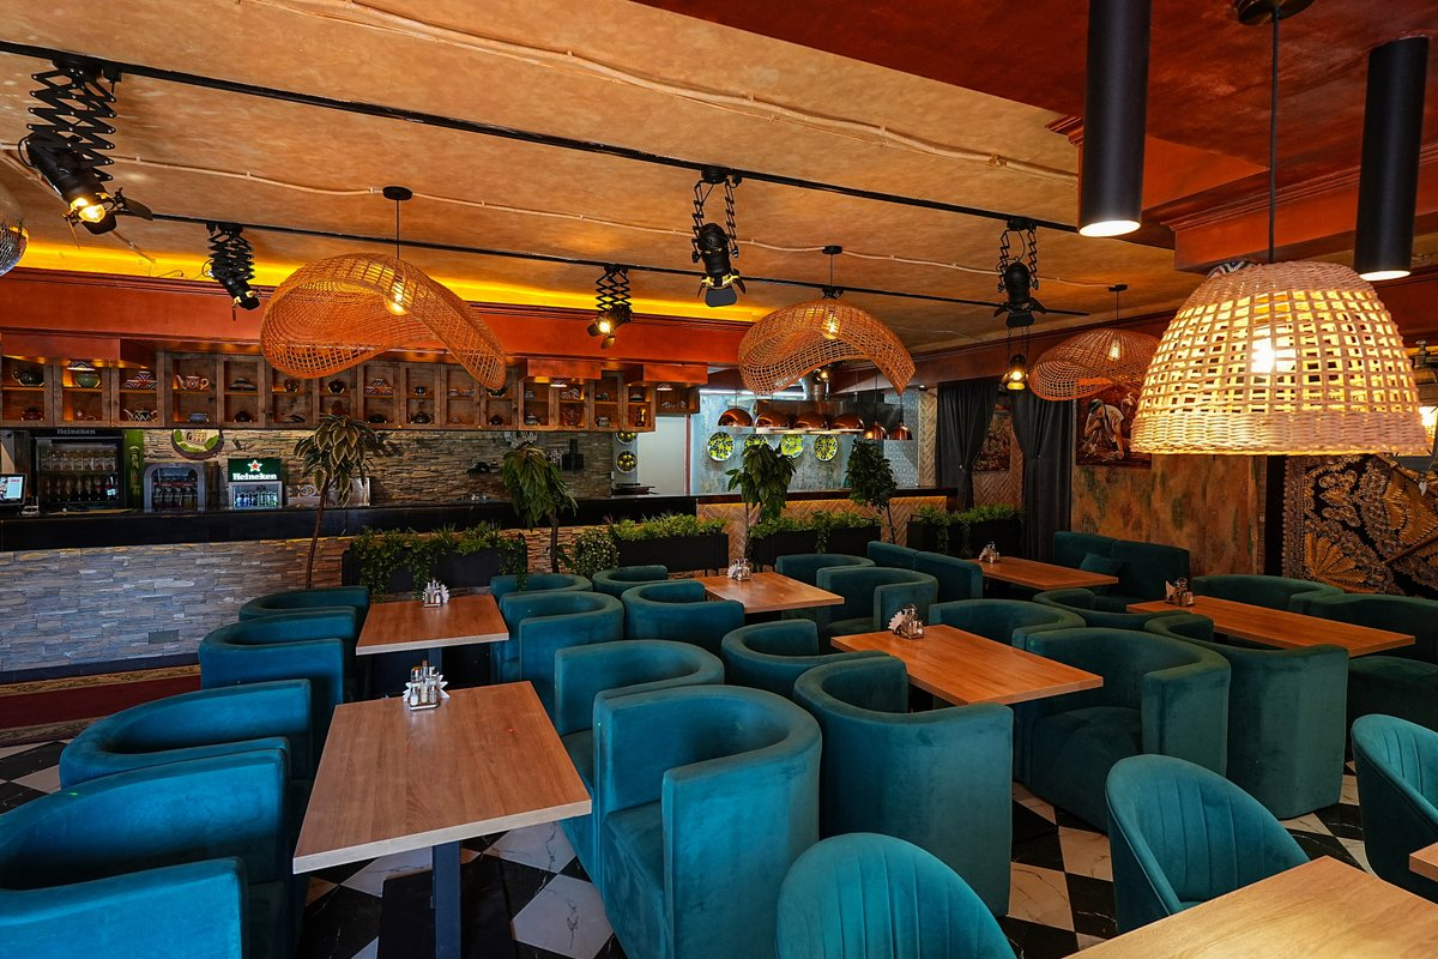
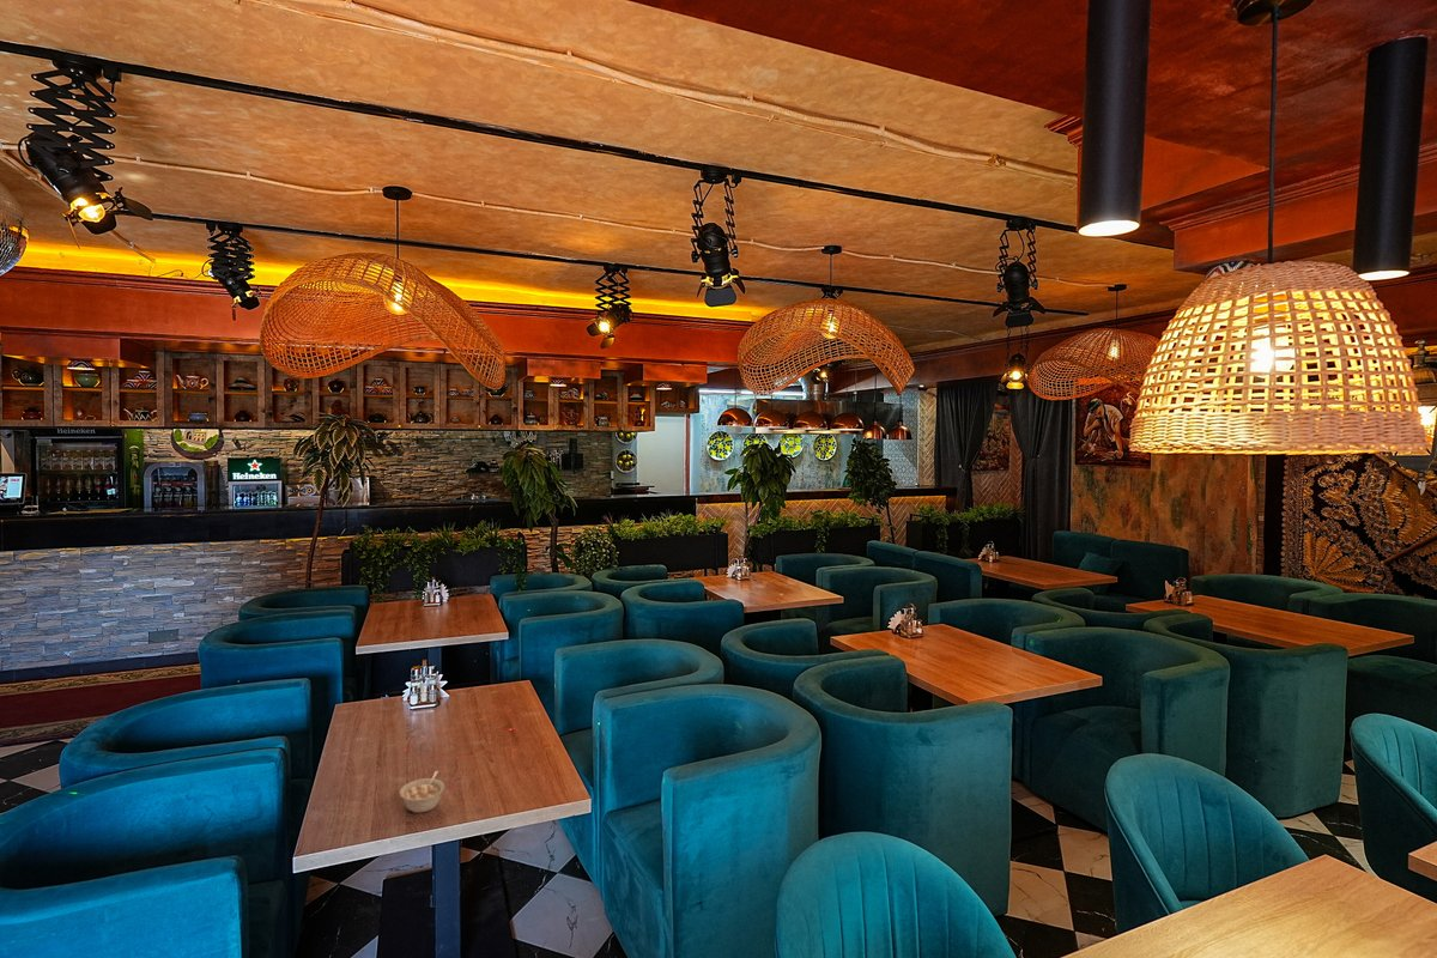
+ legume (422, 794)
